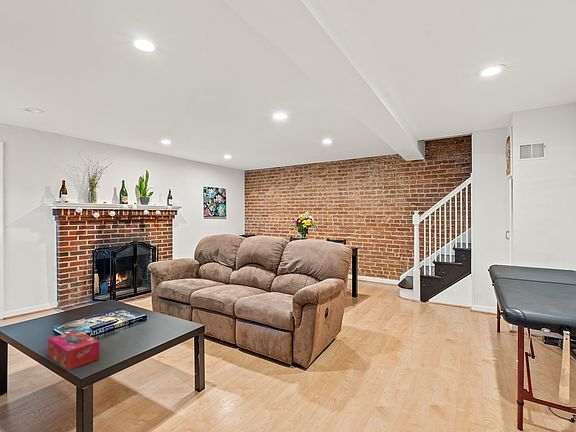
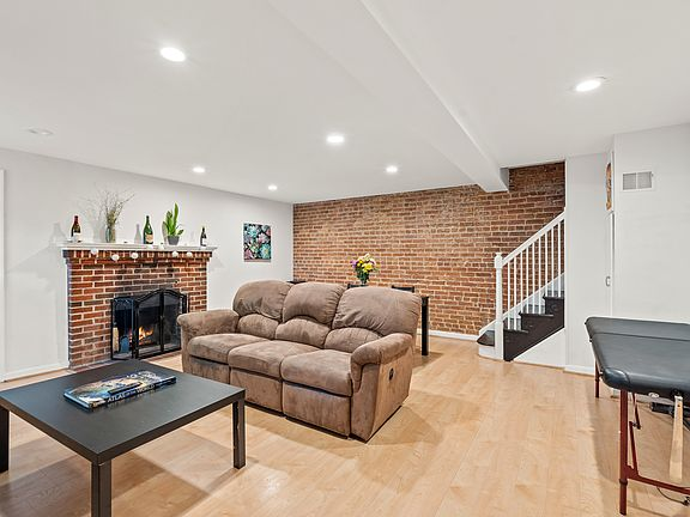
- tissue box (73, 348)
